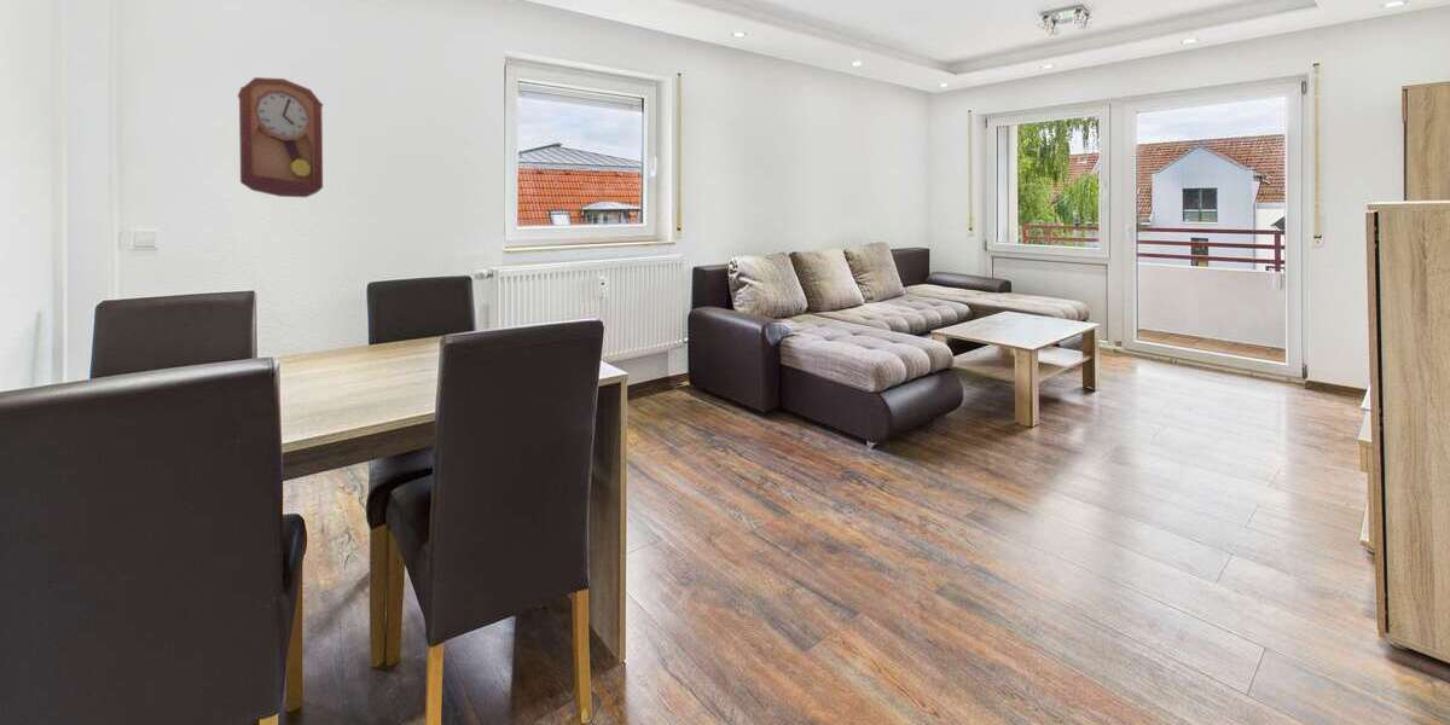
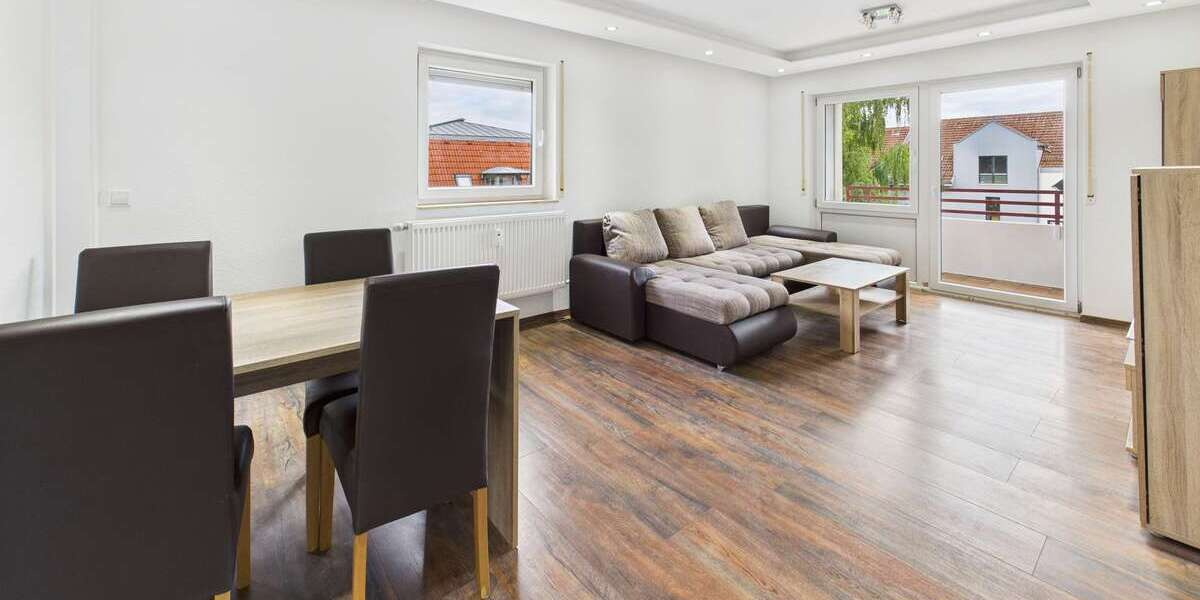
- pendulum clock (282, 138)
